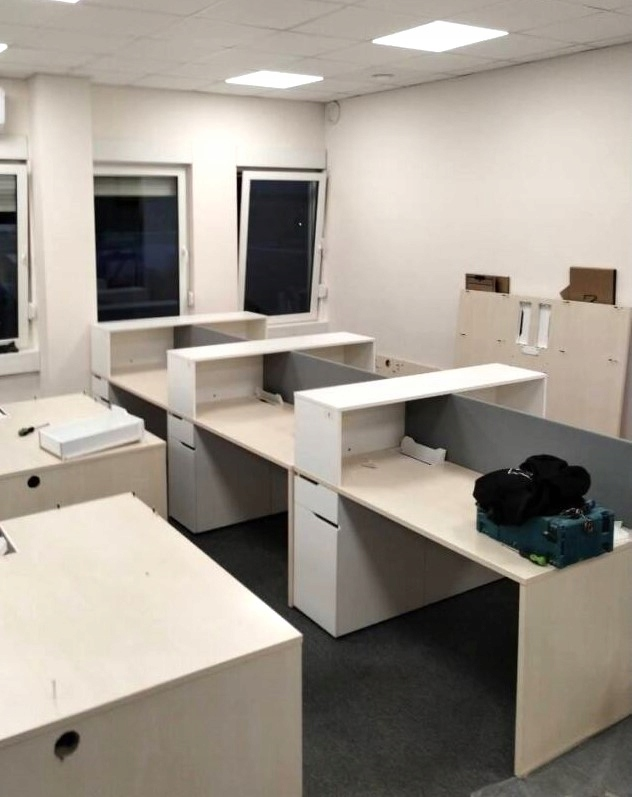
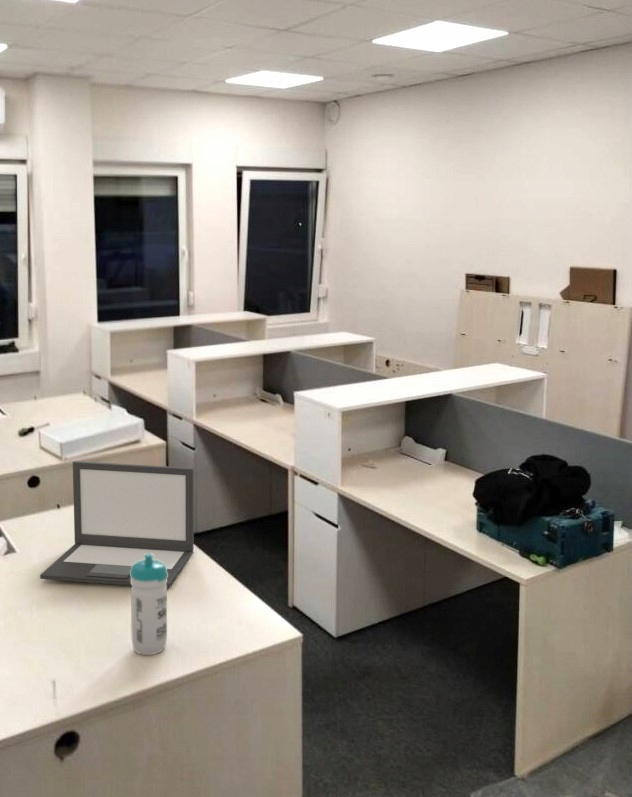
+ water bottle (149, 601)
+ laptop (119, 521)
